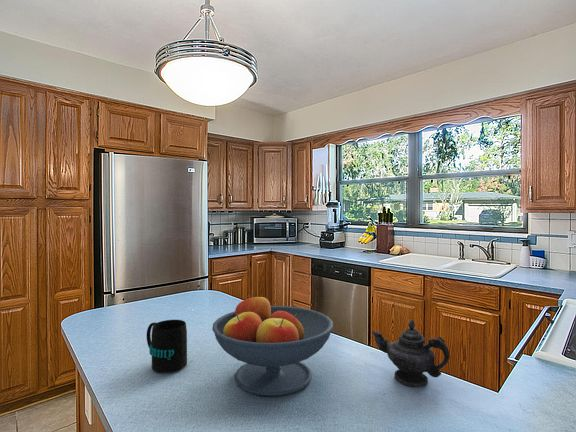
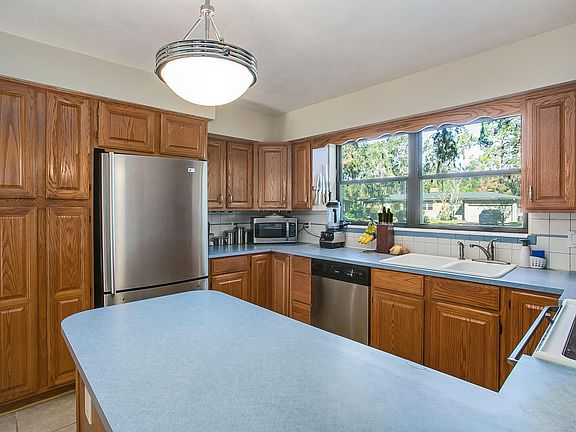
- teapot (408, 348)
- mug (163, 344)
- fruit bowl (273, 339)
